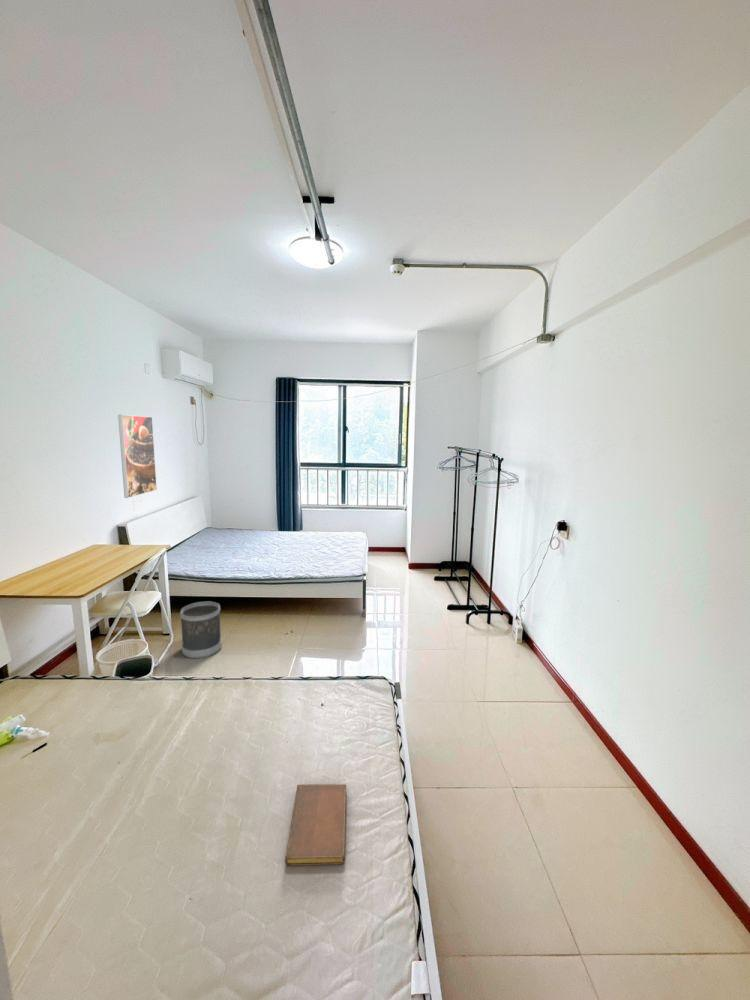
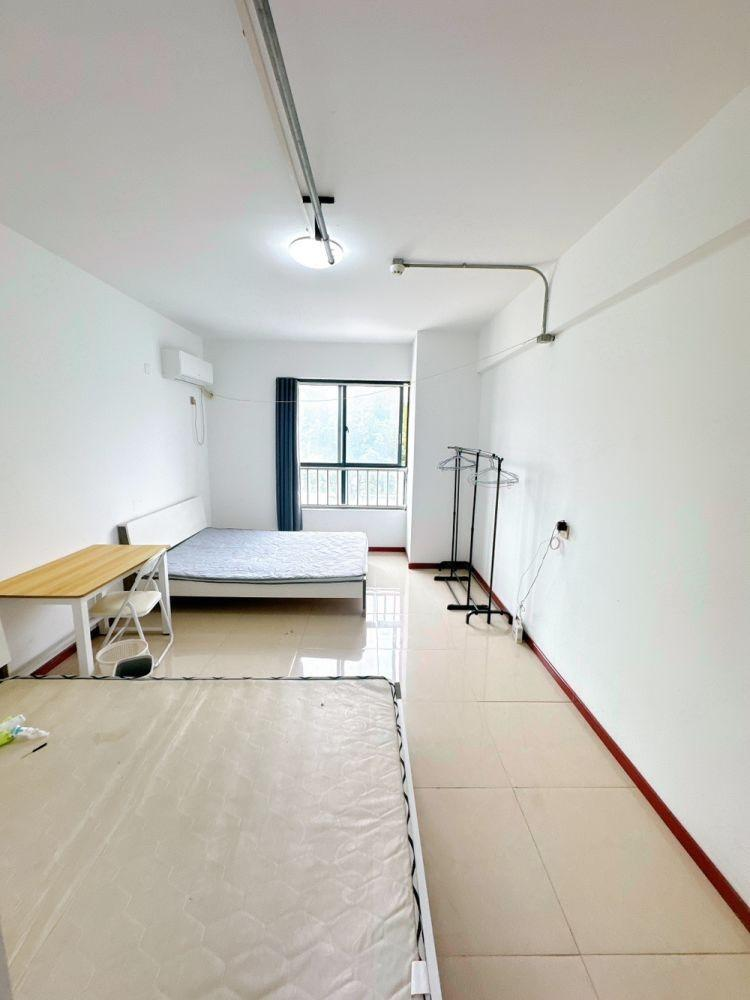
- wastebasket (201, 629)
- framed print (139, 455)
- notebook (318, 820)
